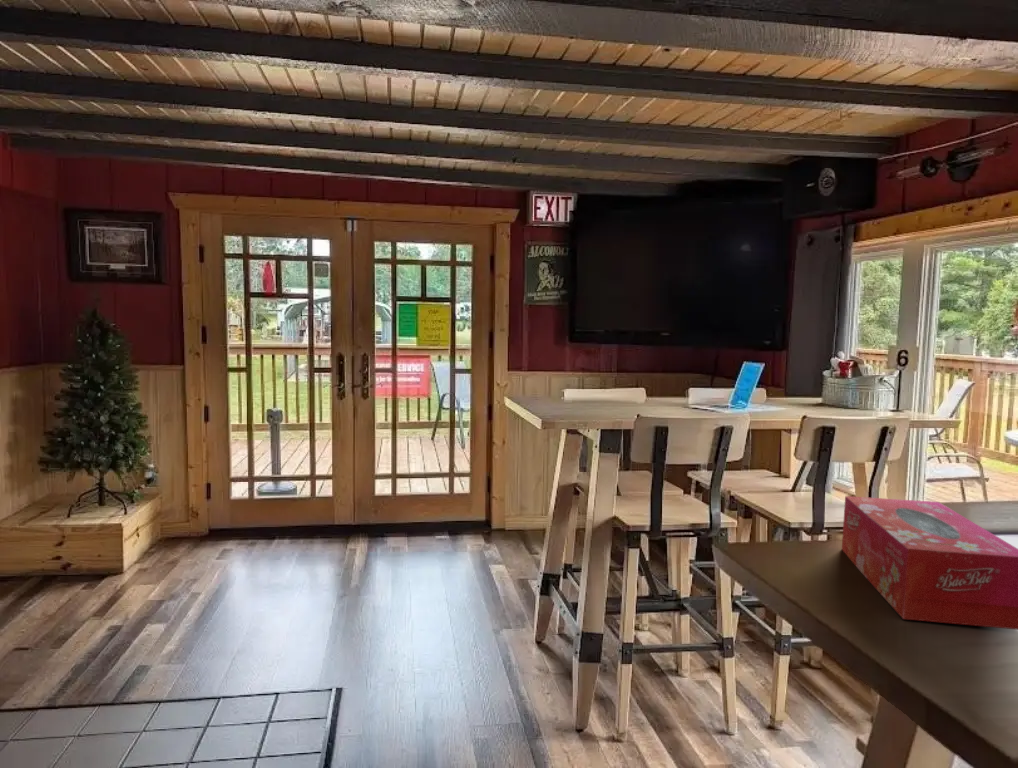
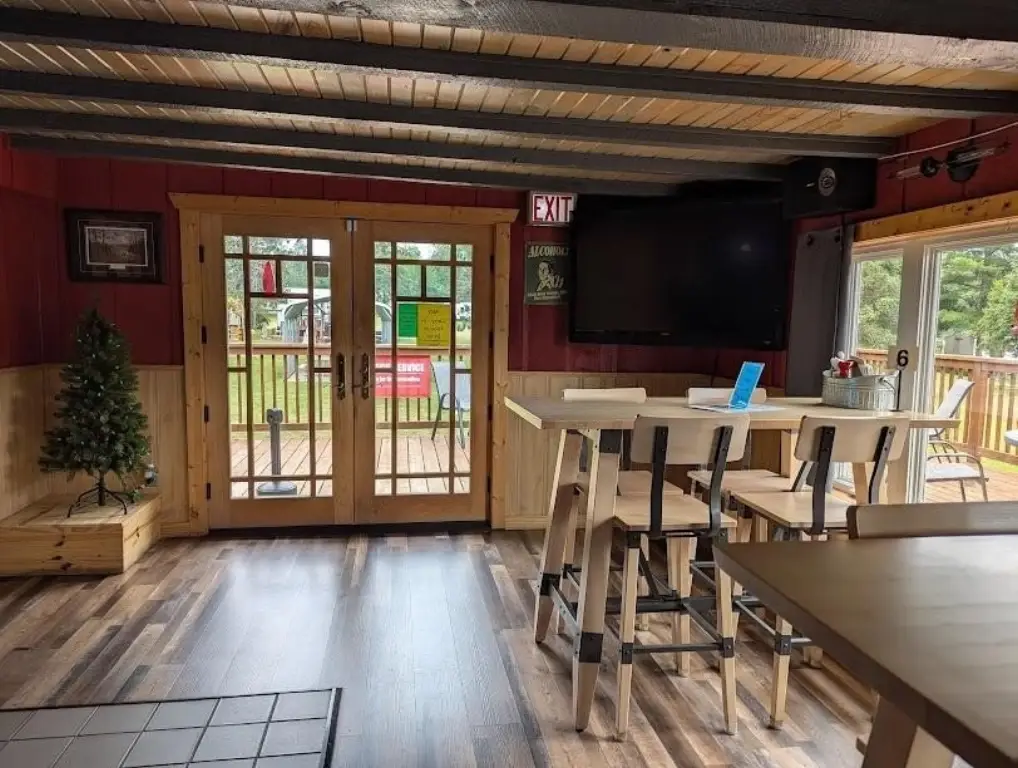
- tissue box (922, 553)
